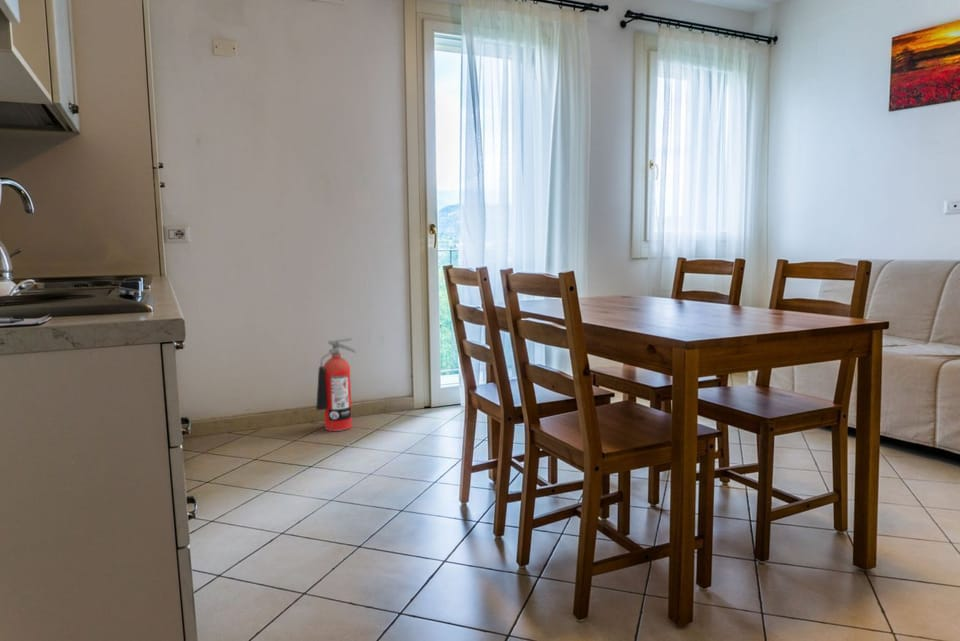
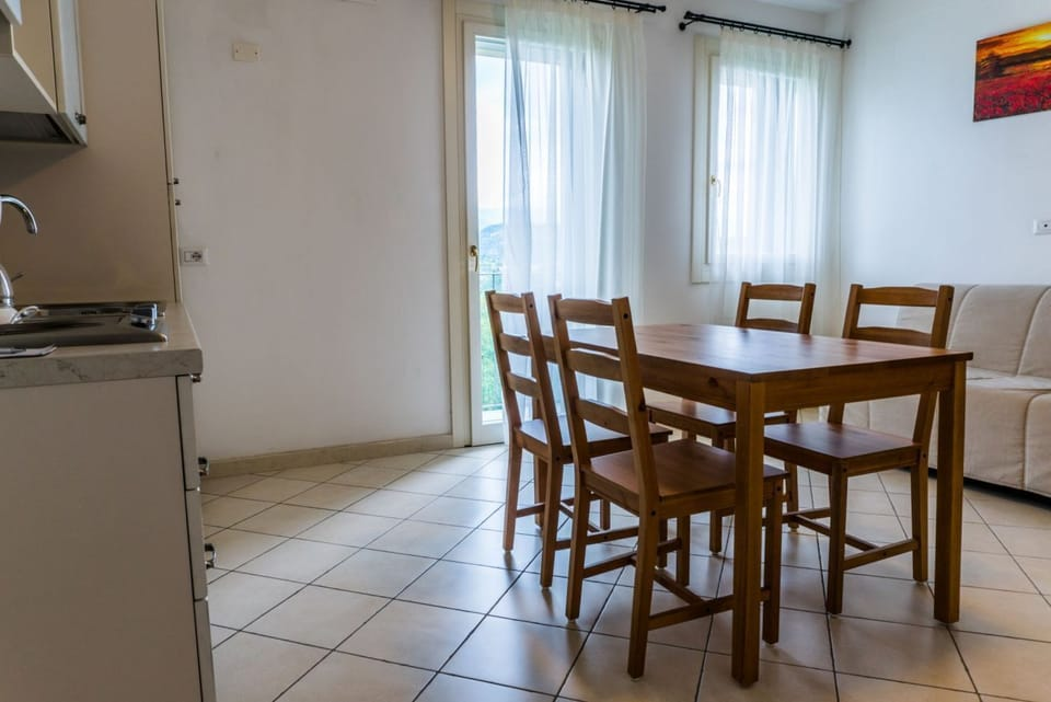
- fire extinguisher (335, 383)
